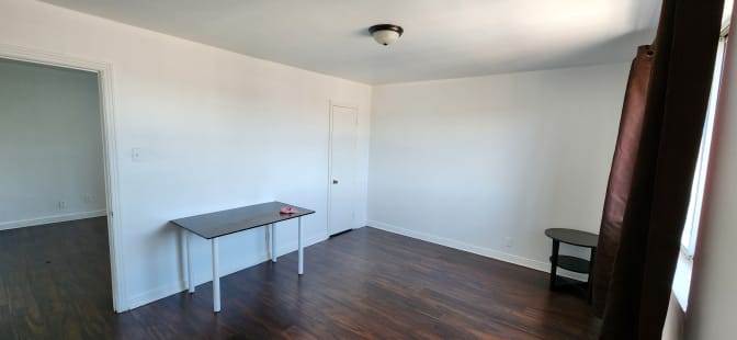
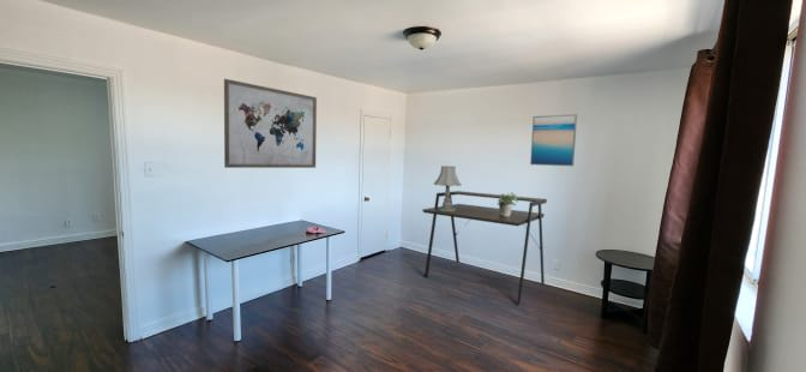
+ wall art (275, 128)
+ wall art (552, 140)
+ desk (485, 221)
+ potted plant (507, 203)
+ table lamp (446, 187)
